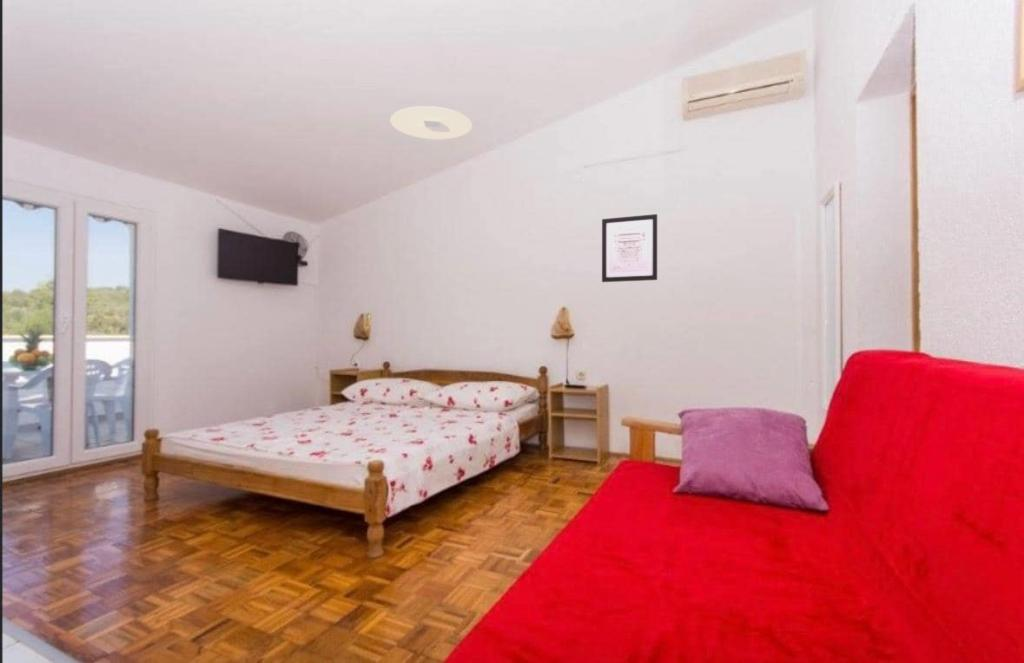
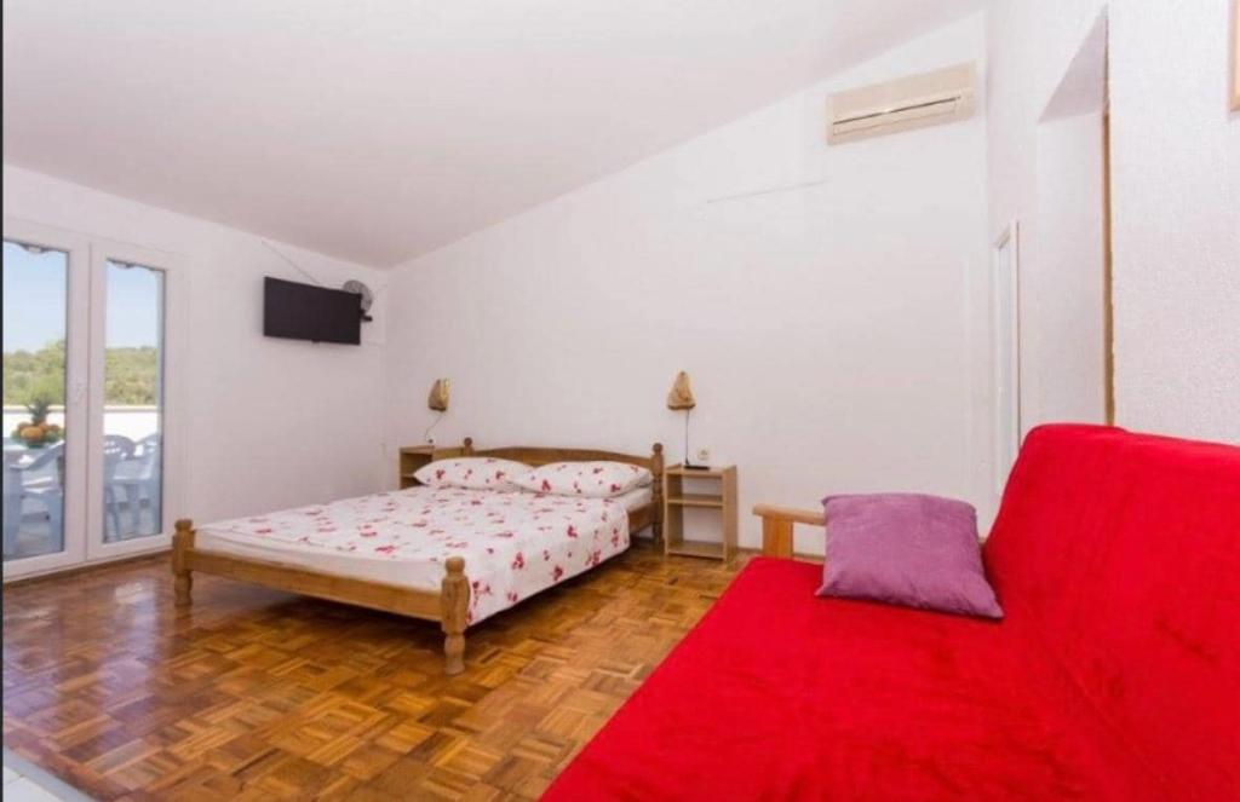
- ceiling light (431, 120)
- wall art (629, 248)
